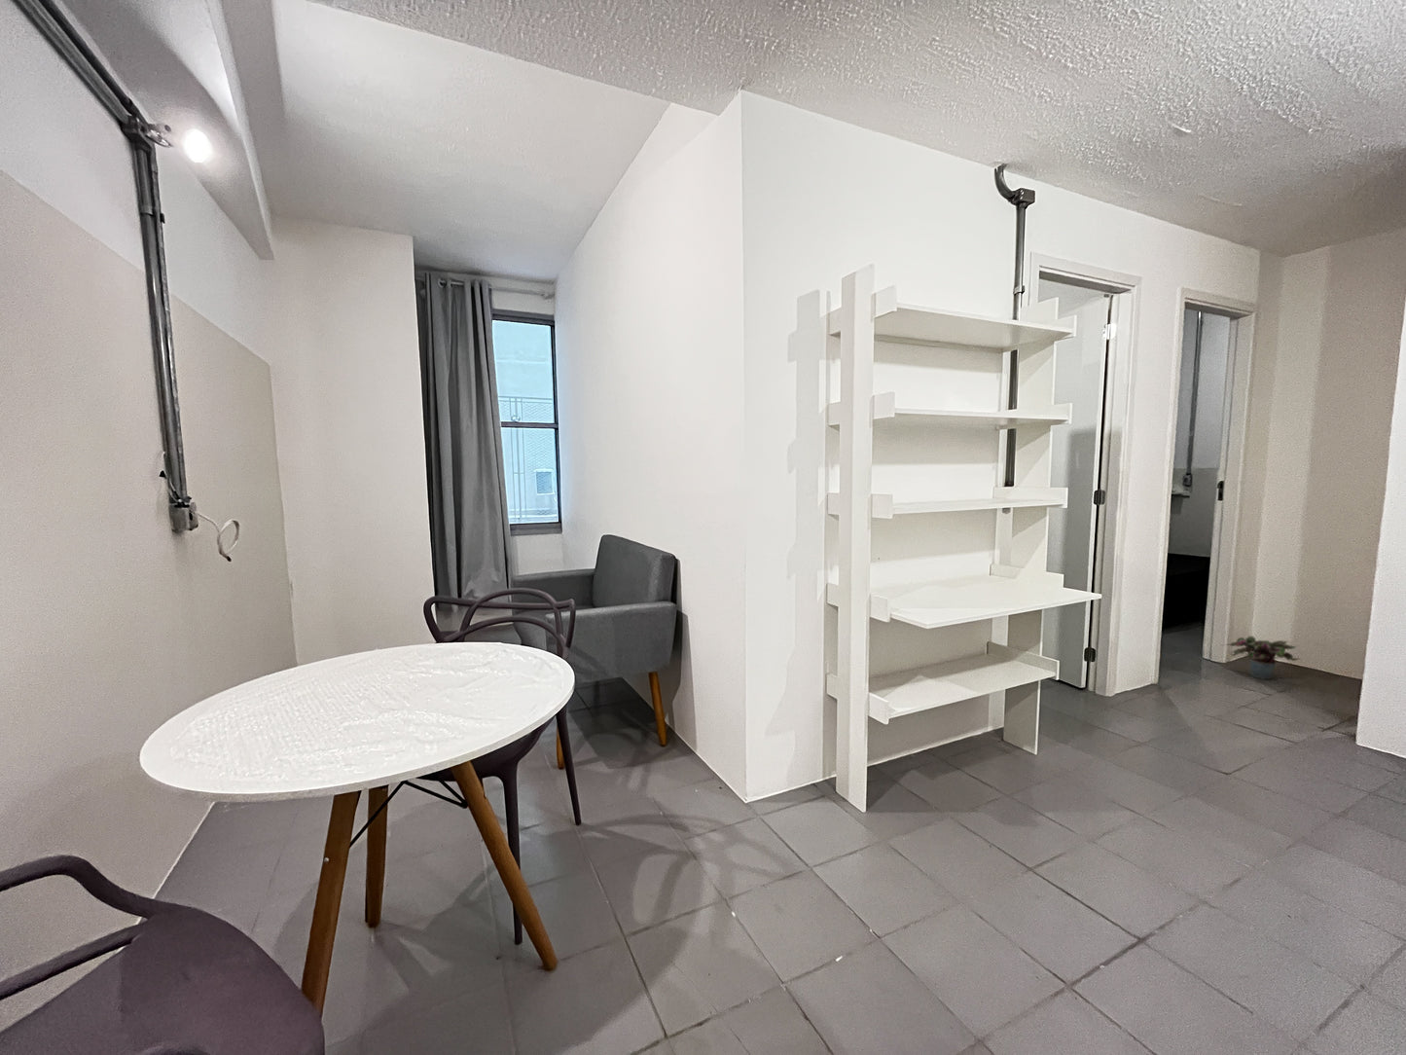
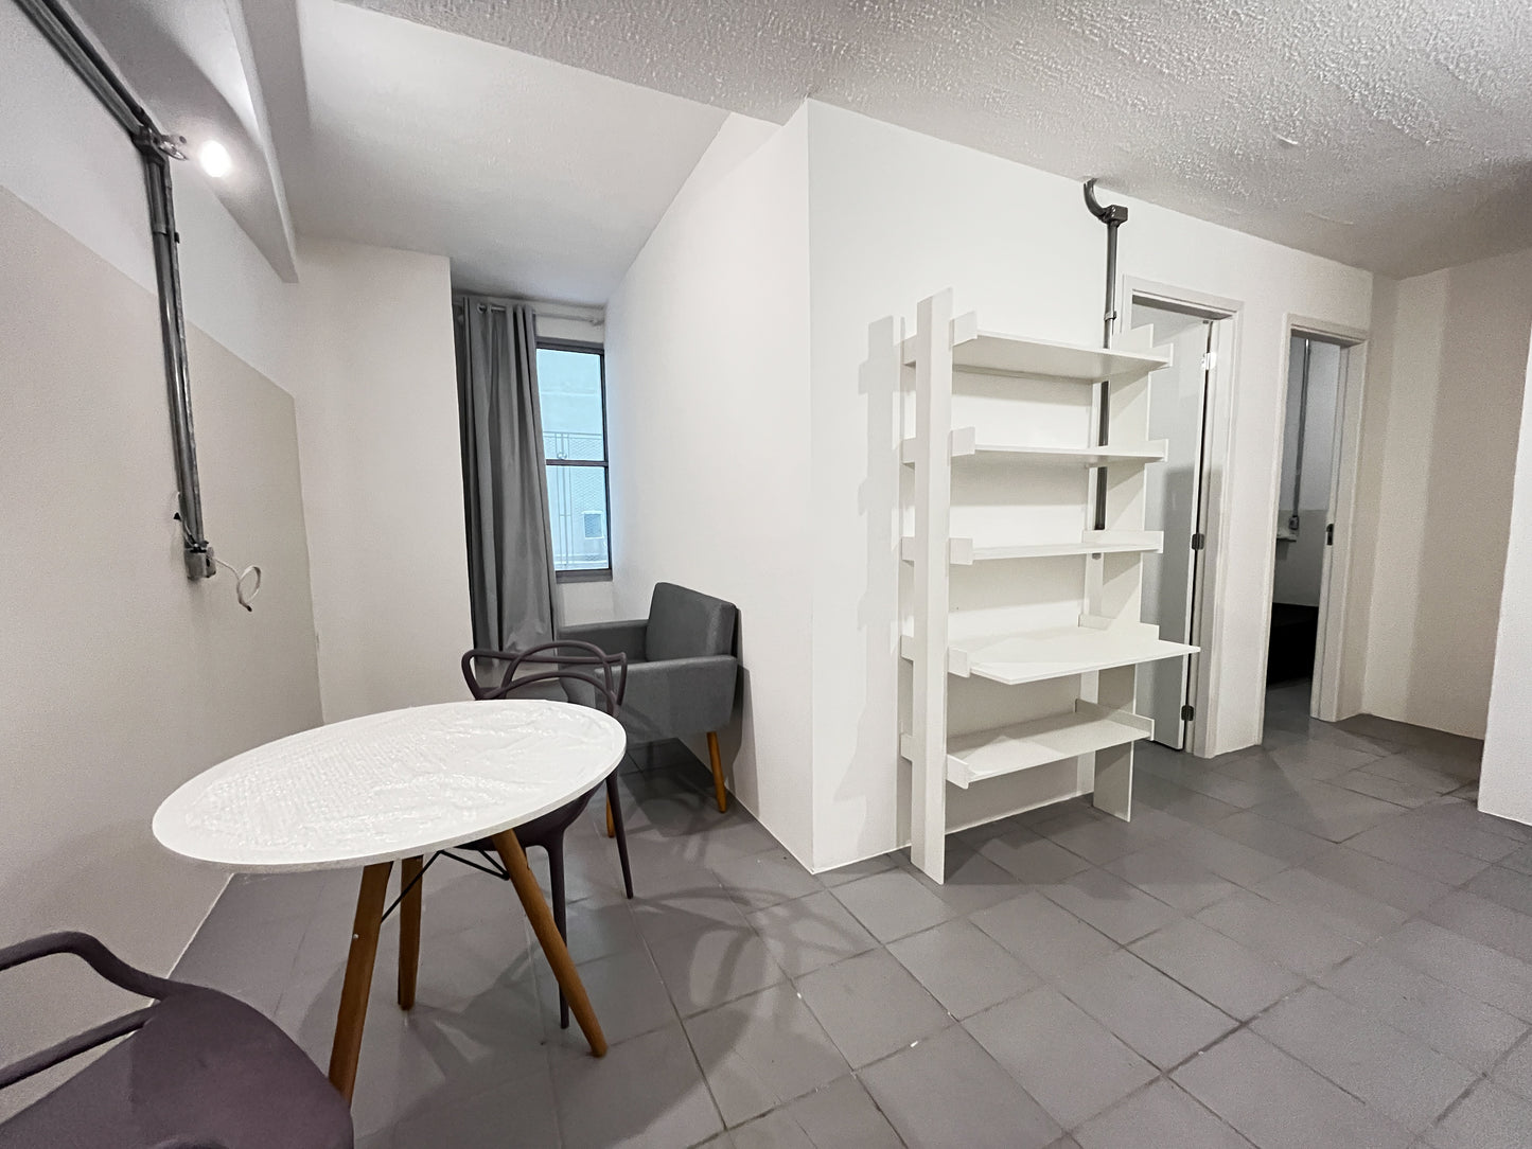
- potted plant (1261, 658)
